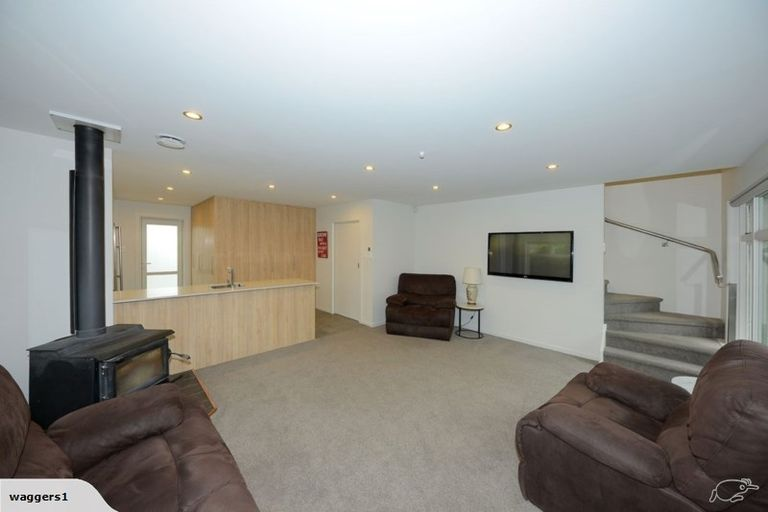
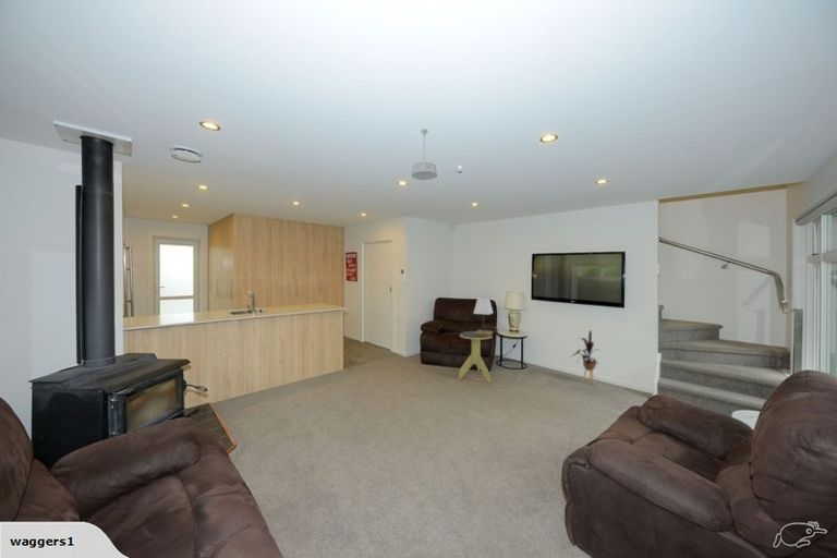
+ house plant (585, 355)
+ pendant light (424, 155)
+ lamp (483, 315)
+ side table (475, 355)
